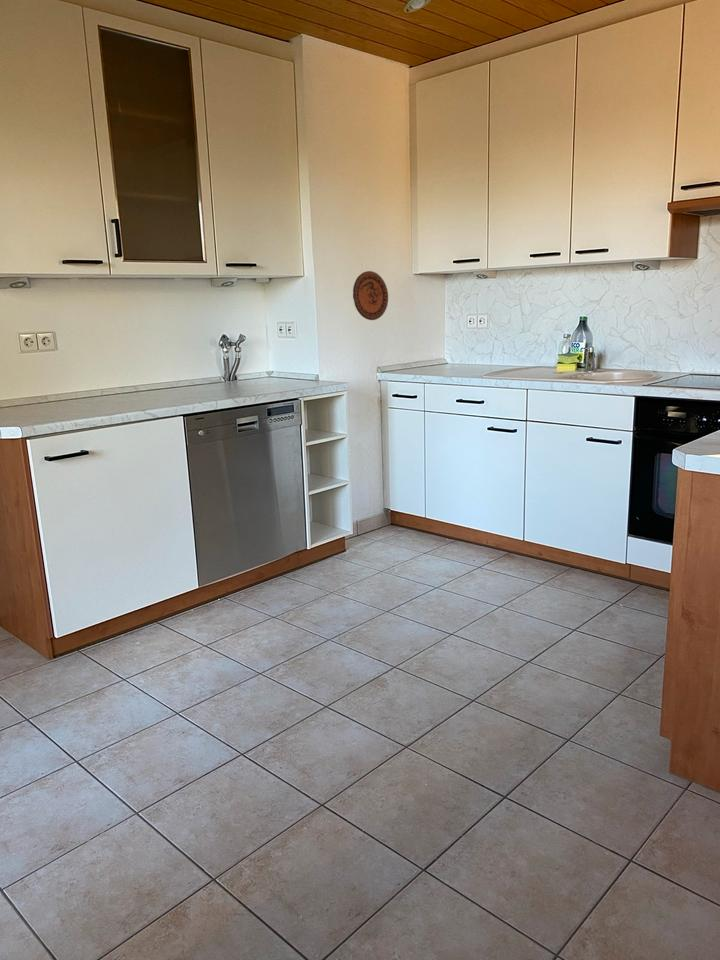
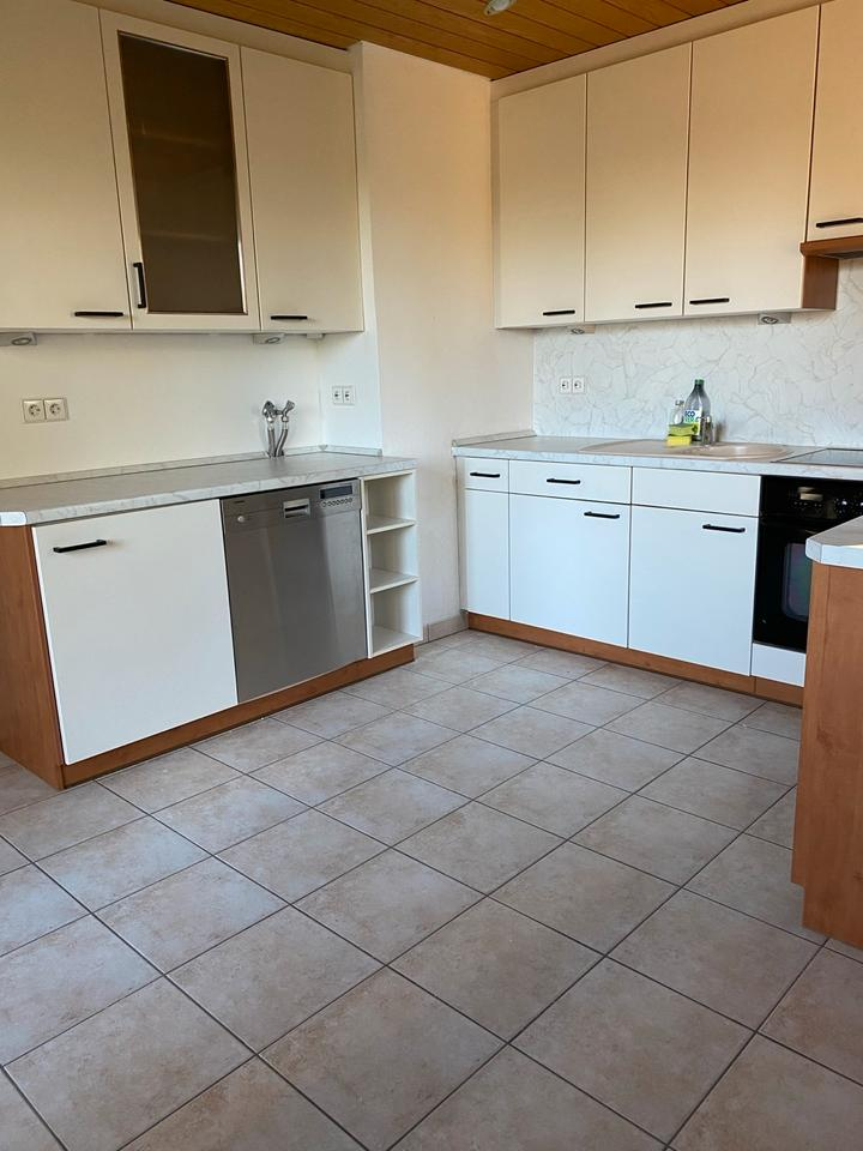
- decorative plate (370, 295)
